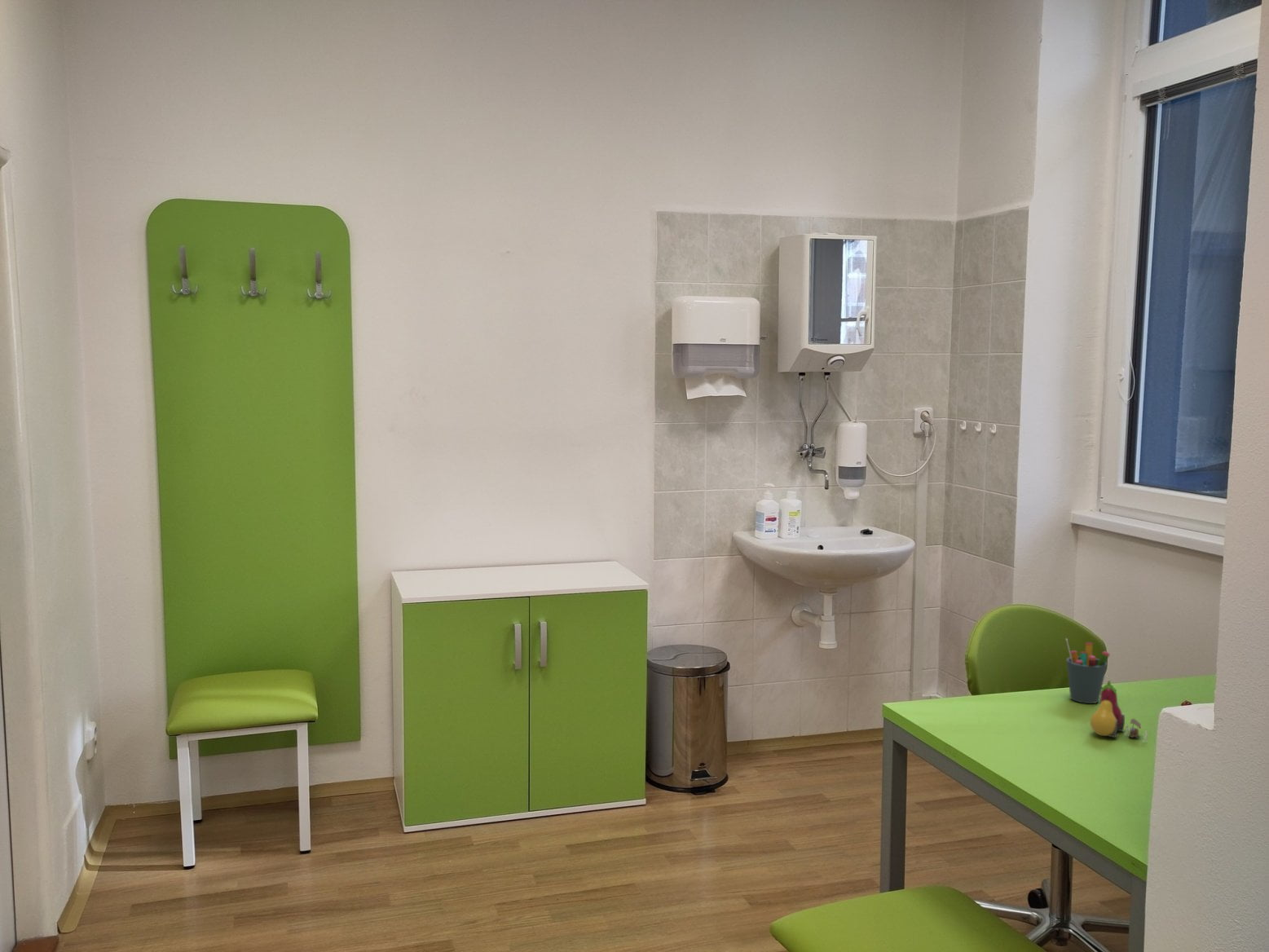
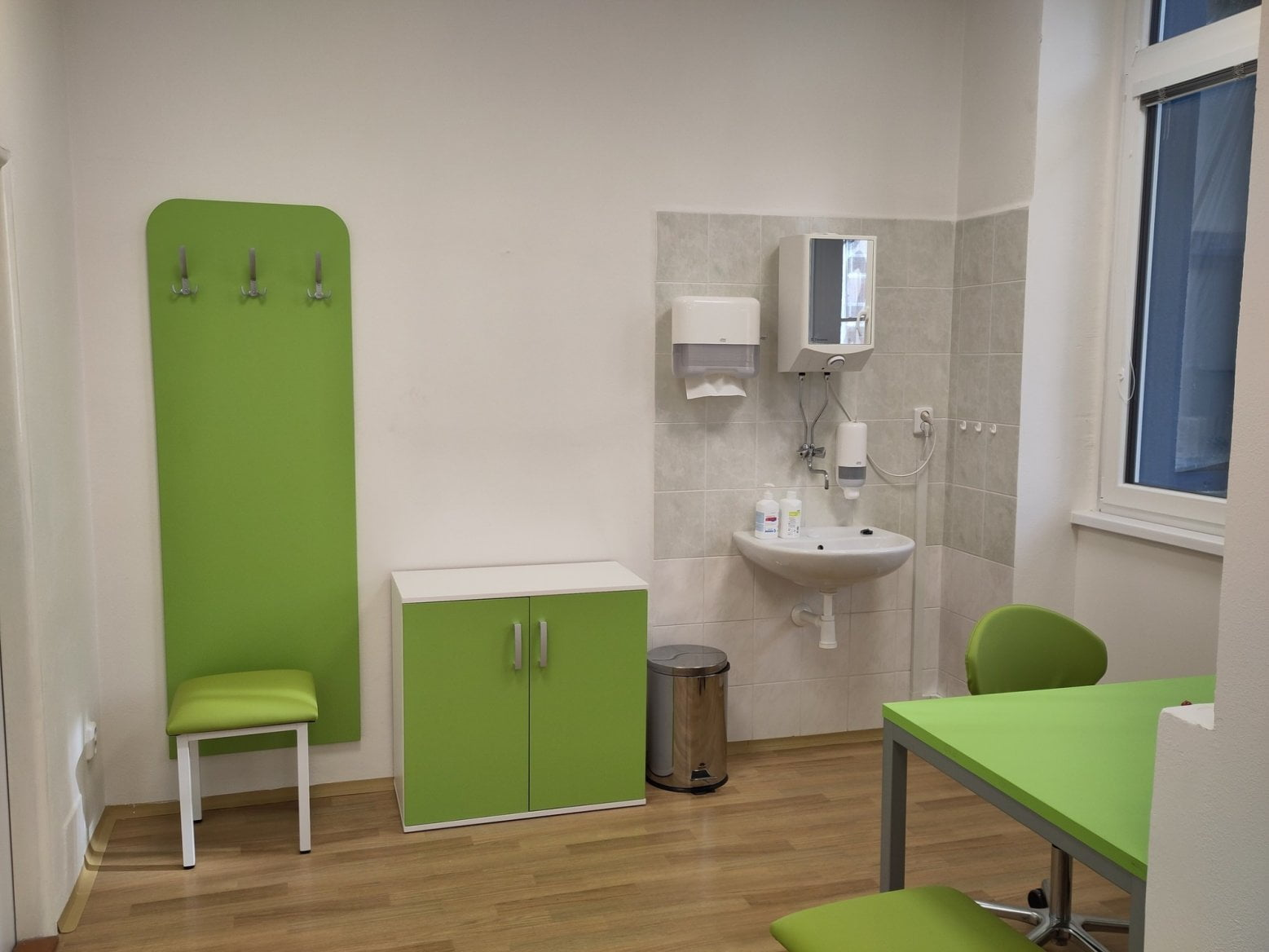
- fruit (1115, 709)
- pen holder (1086, 670)
